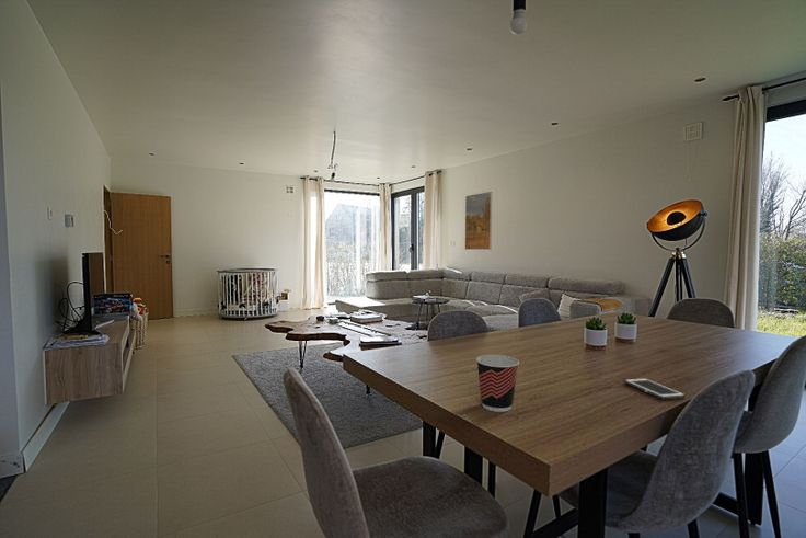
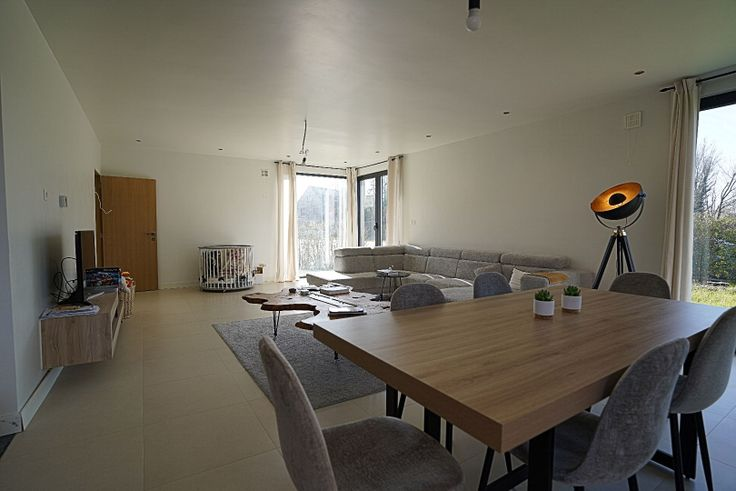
- cell phone (653, 388)
- cup (496, 382)
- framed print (477, 221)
